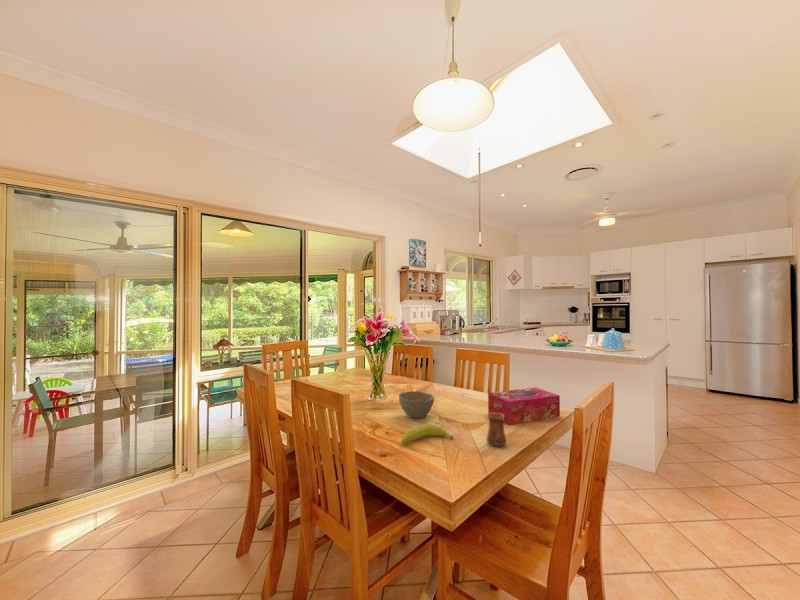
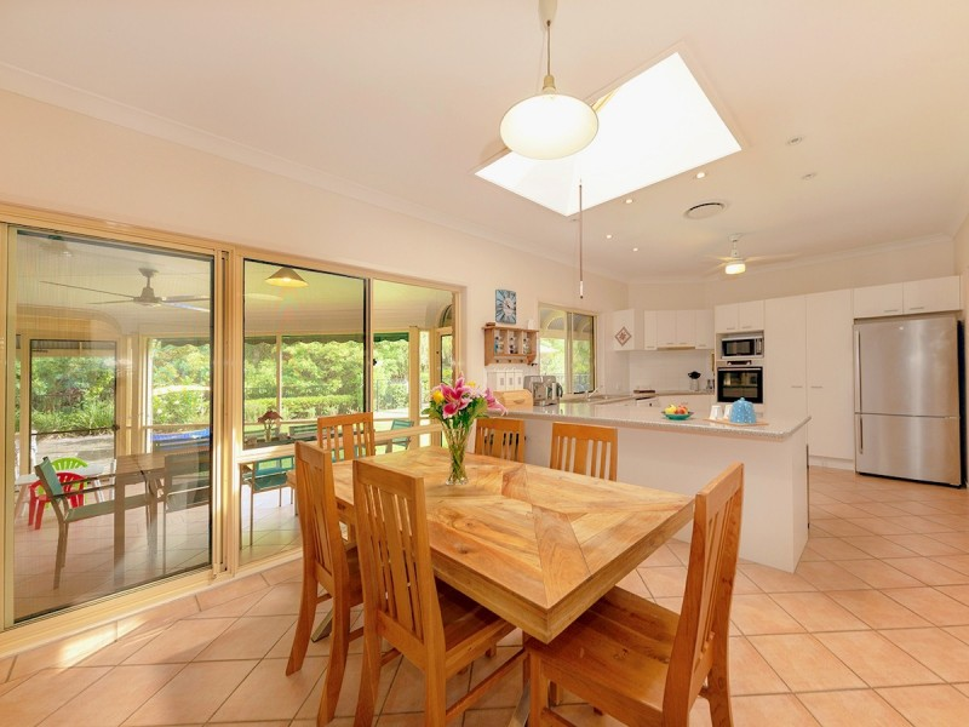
- tissue box (523, 404)
- bowl (416, 405)
- fruit (425, 435)
- cup (496, 429)
